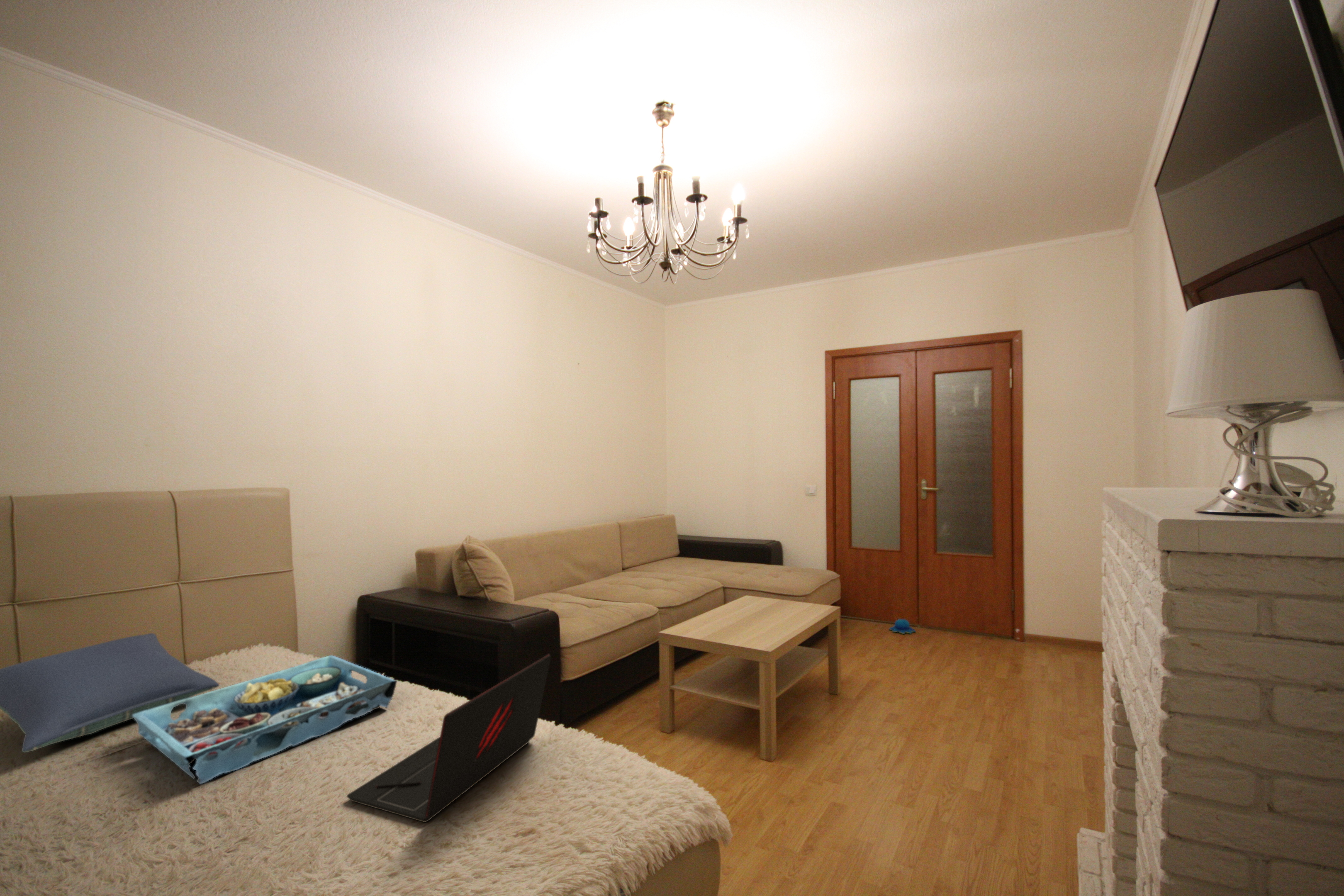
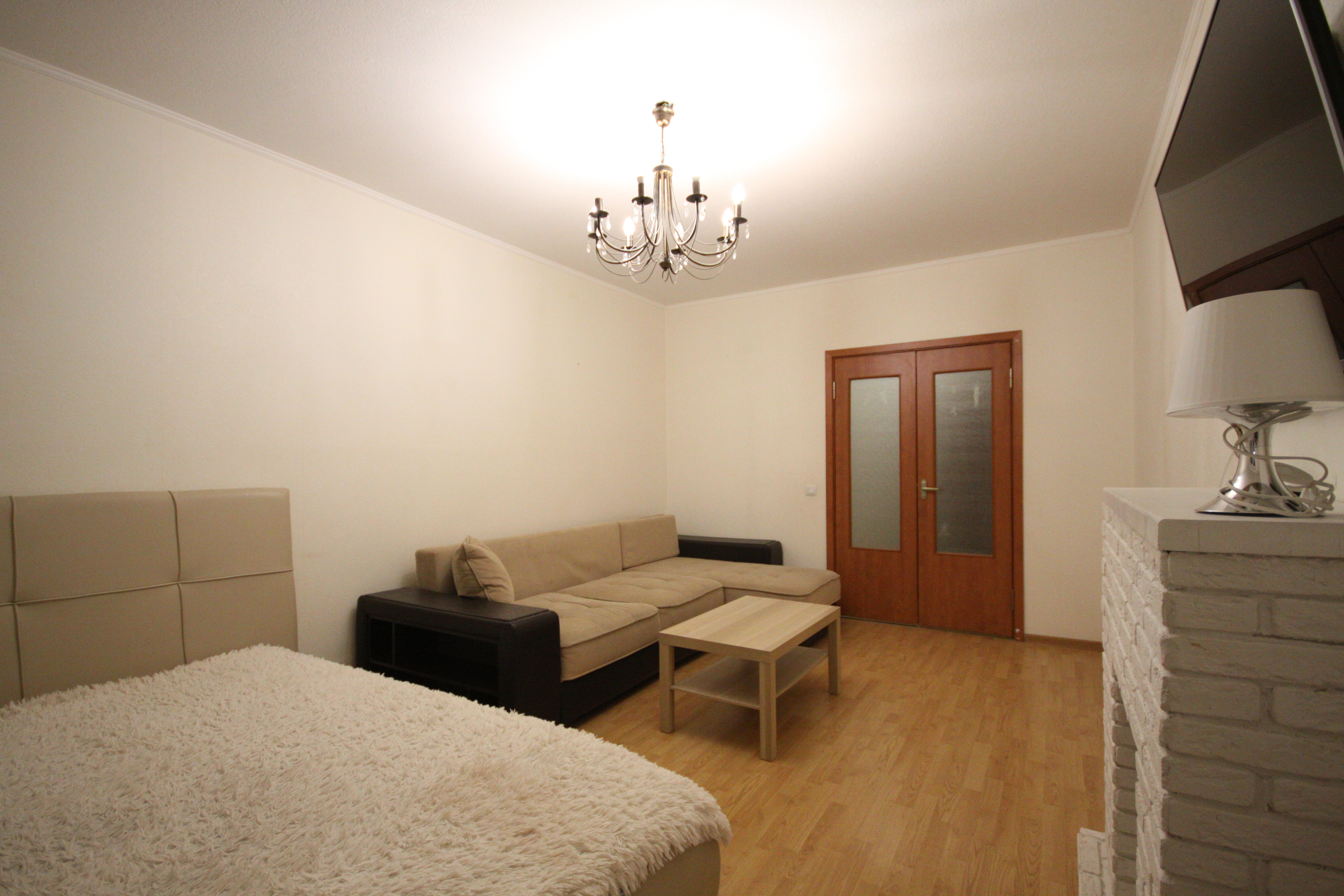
- pillow (98, 684)
- plush toy (902, 625)
- serving tray (272, 708)
- laptop (456, 722)
